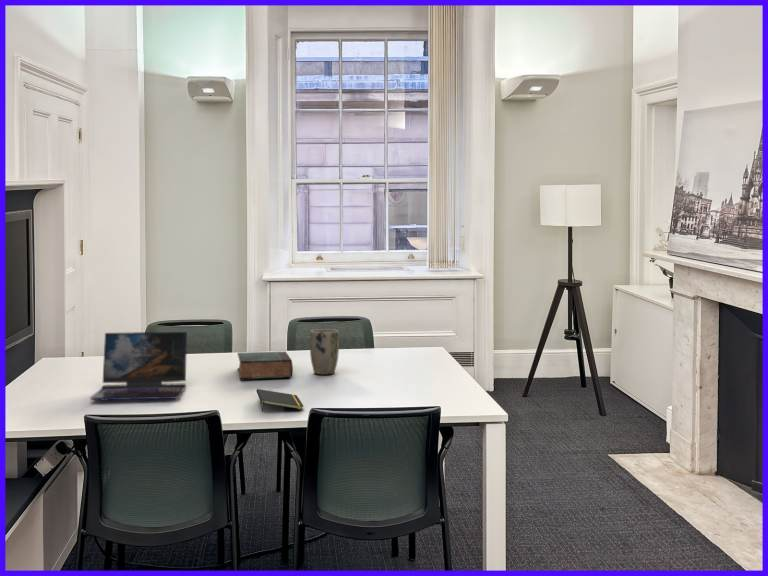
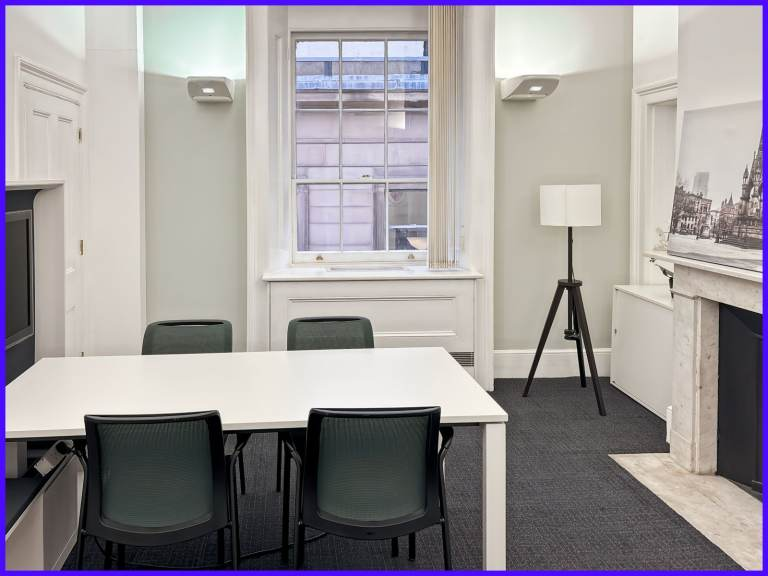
- laptop (140, 365)
- plant pot (324, 351)
- book (264, 364)
- notepad (279, 398)
